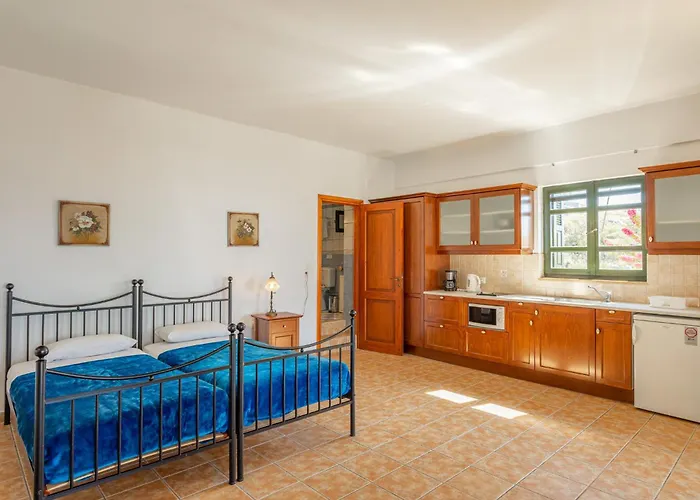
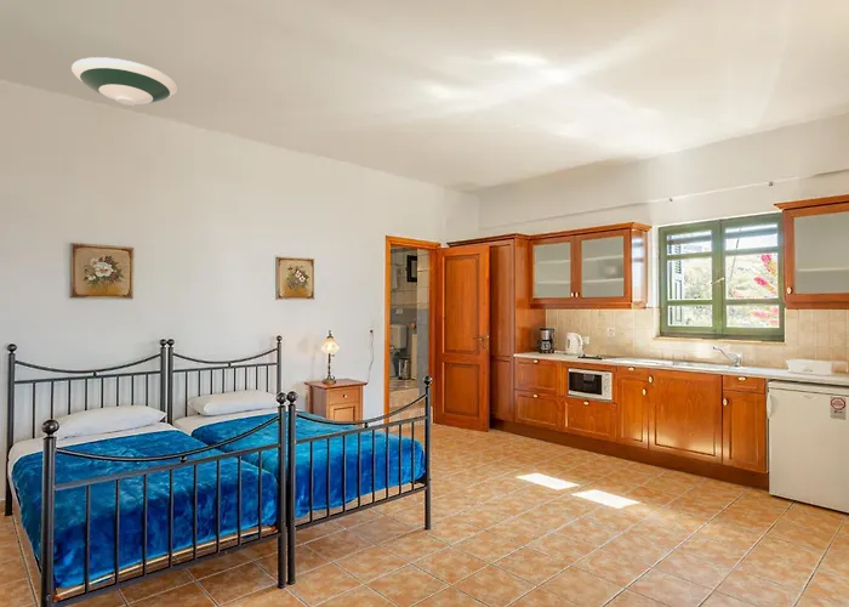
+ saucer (126, 90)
